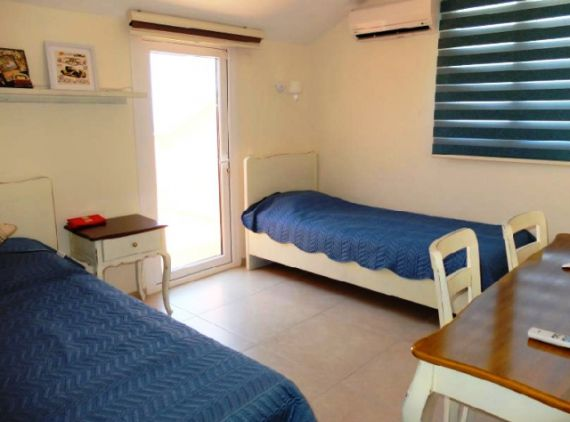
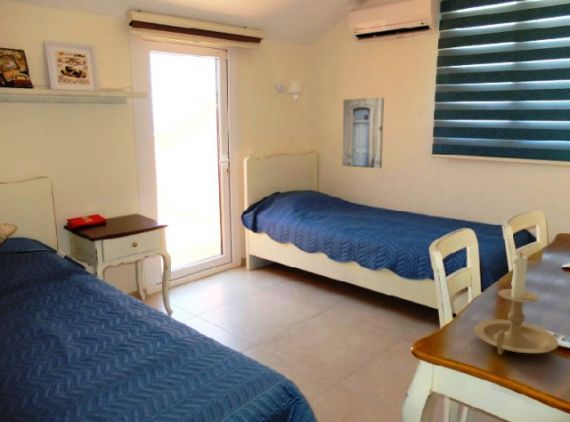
+ wall art (362, 133)
+ candle holder (517, 299)
